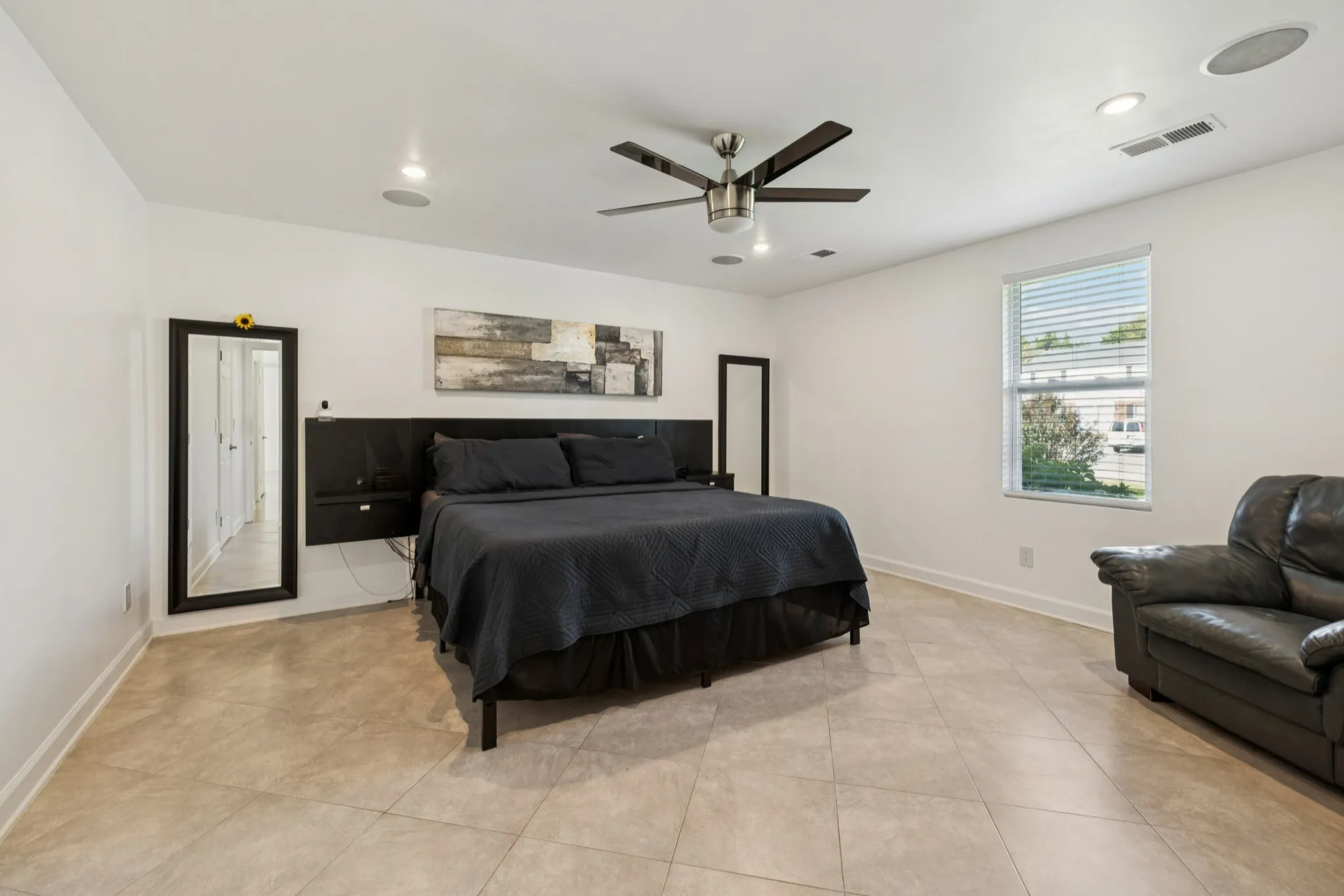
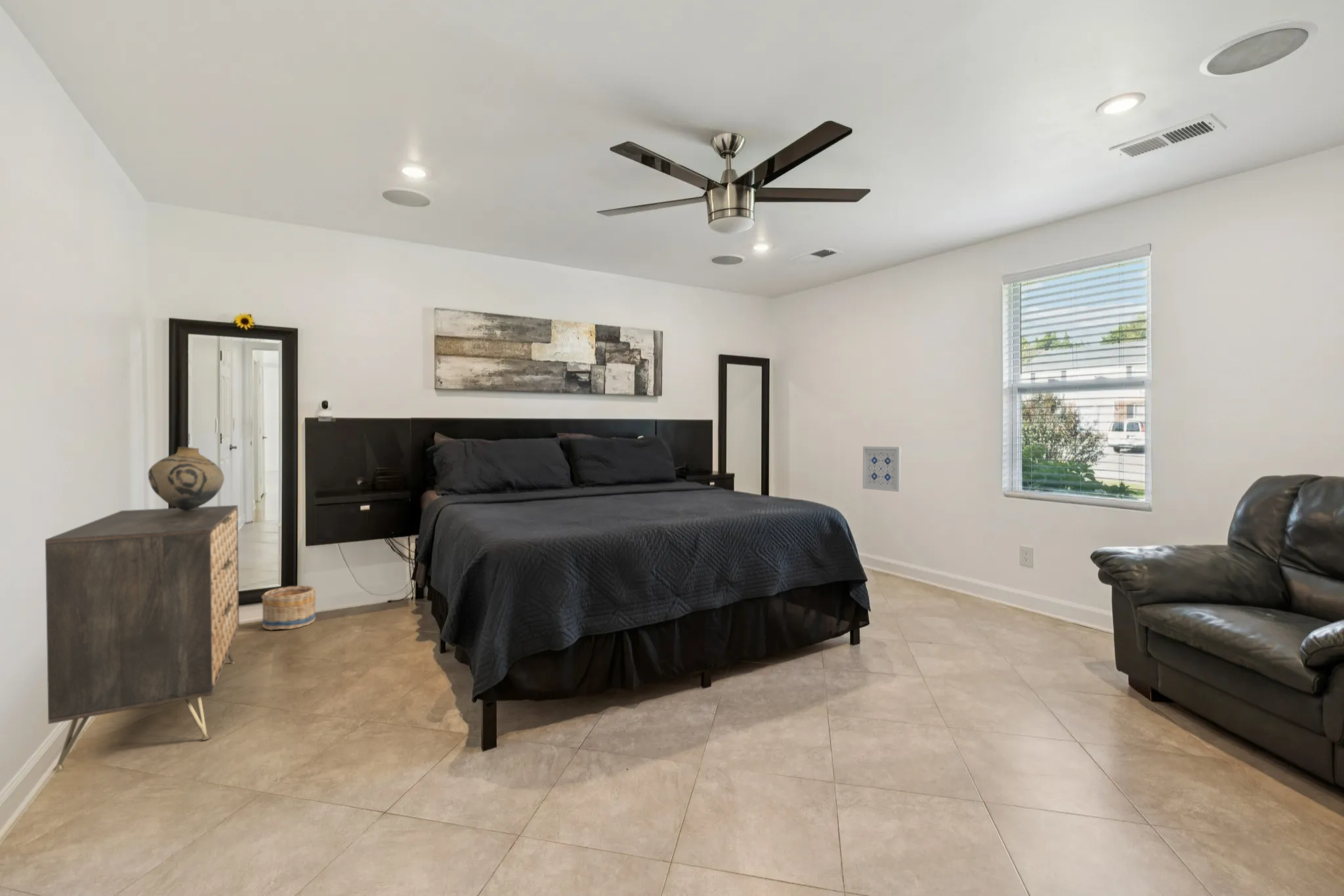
+ vase (187, 478)
+ basket (289, 607)
+ wall art (881, 468)
+ dresser (163, 612)
